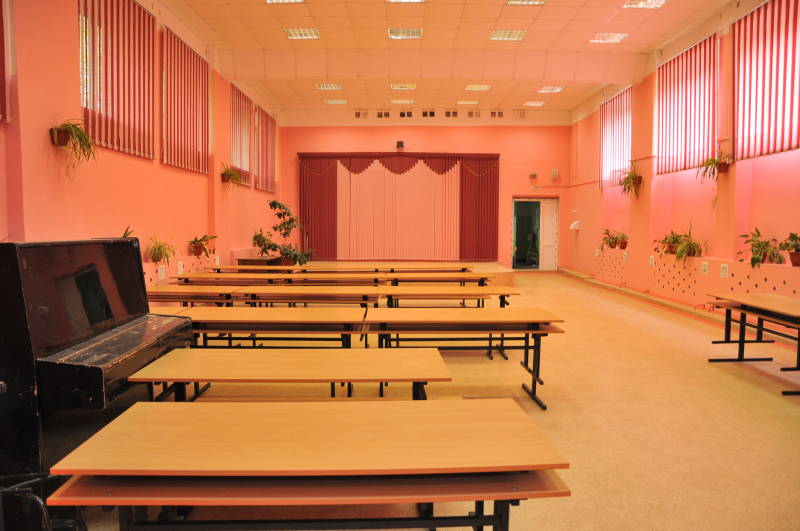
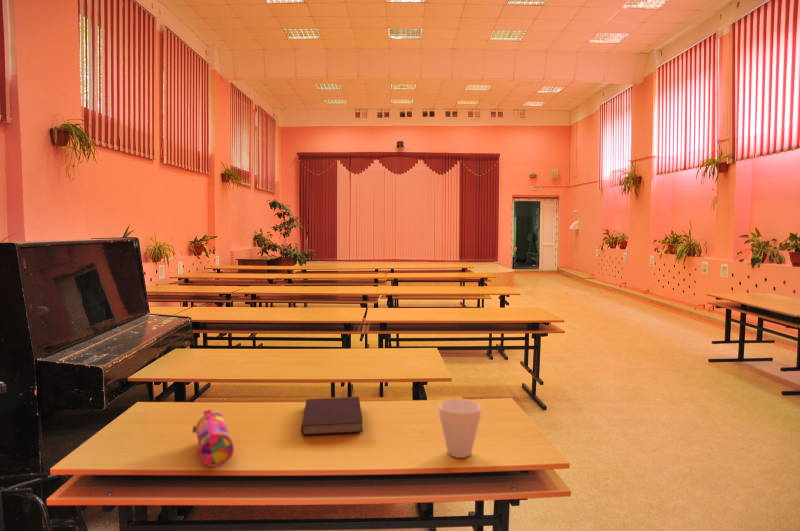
+ notebook (332, 414)
+ cup (459, 429)
+ pencil case (213, 436)
